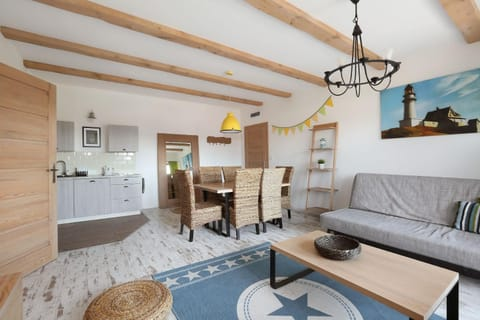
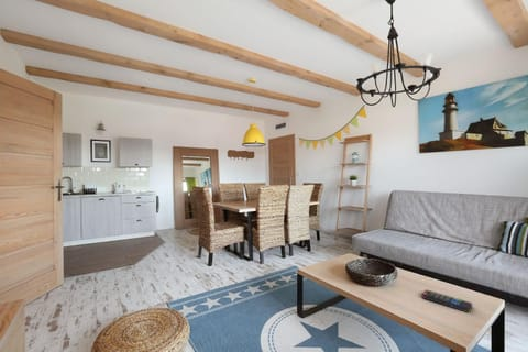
+ remote control (446, 299)
